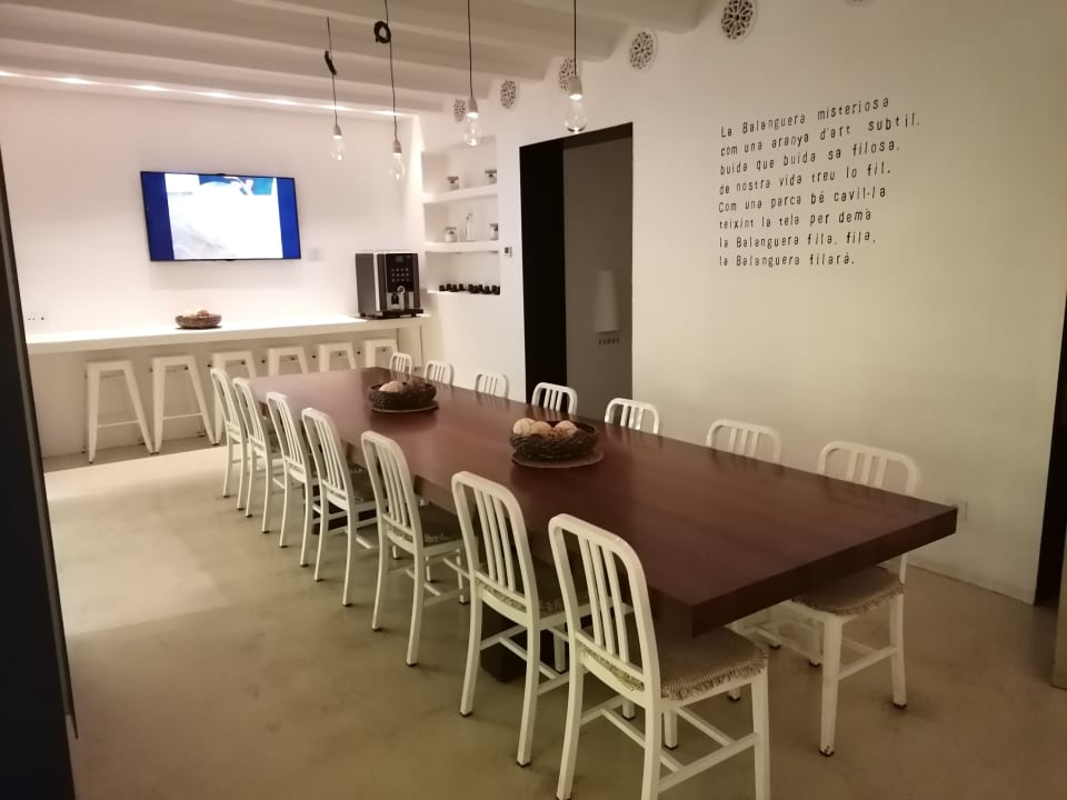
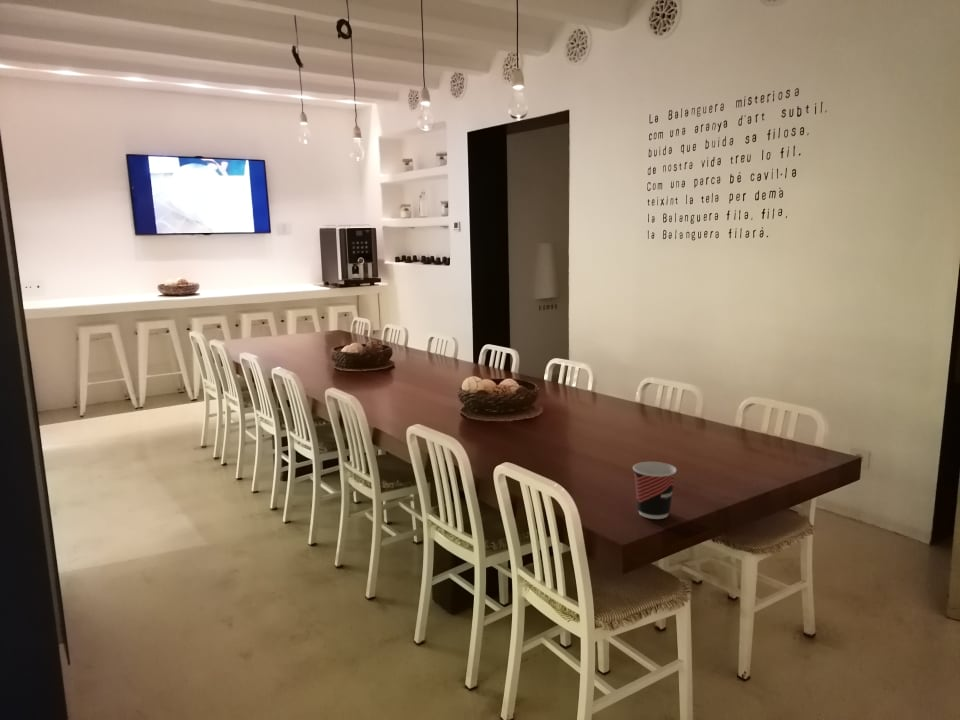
+ cup (654, 490)
